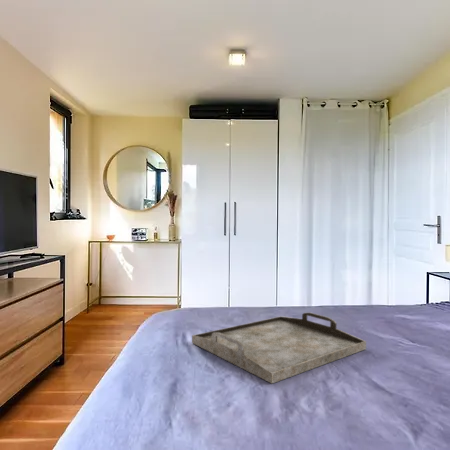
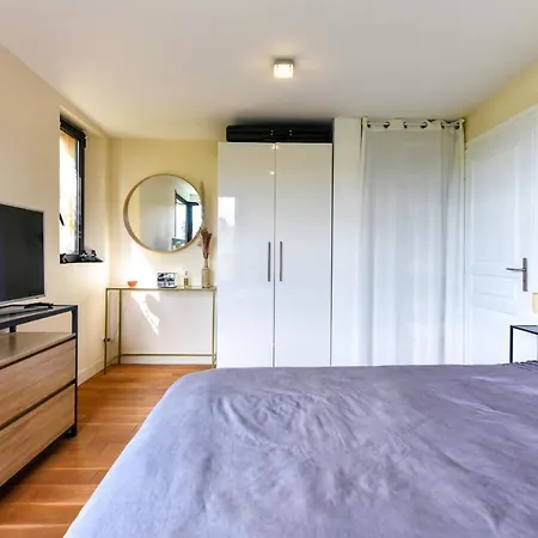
- serving tray (277, 335)
